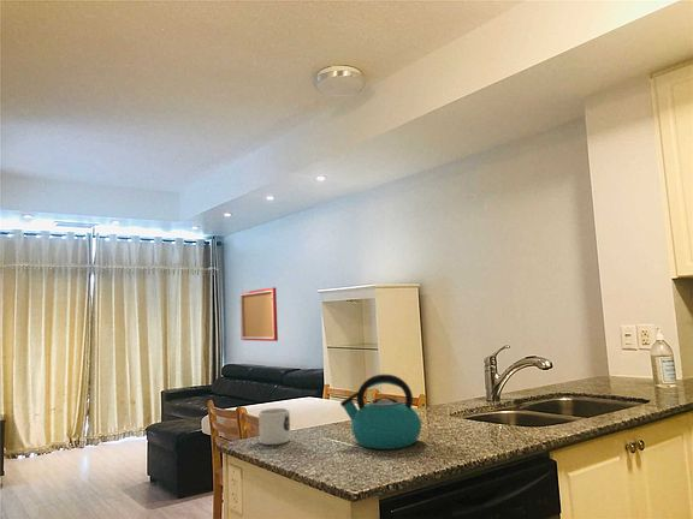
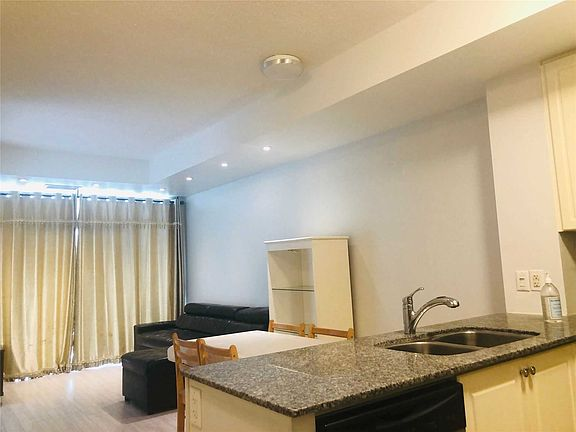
- mug (273, 424)
- wall art (257, 315)
- kettle (379, 407)
